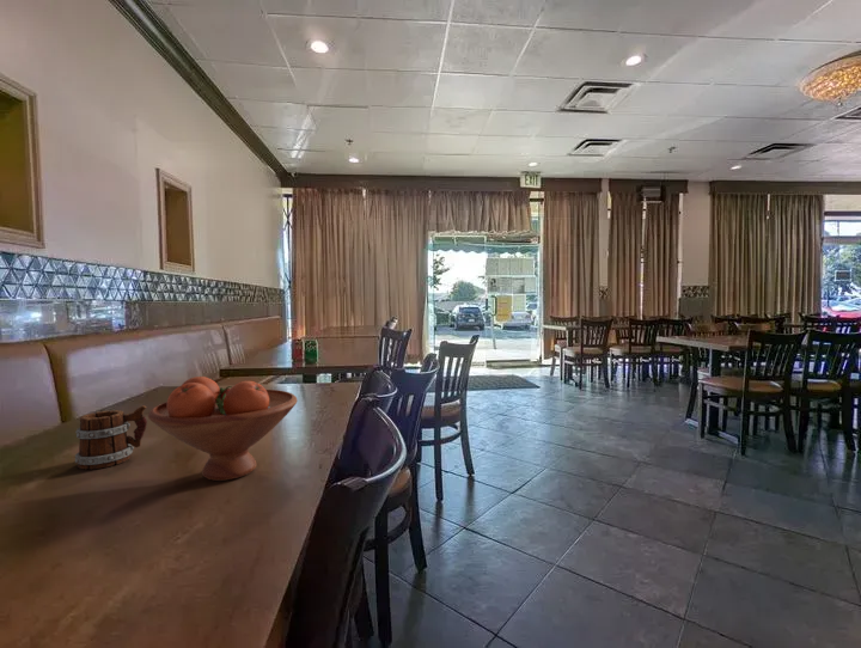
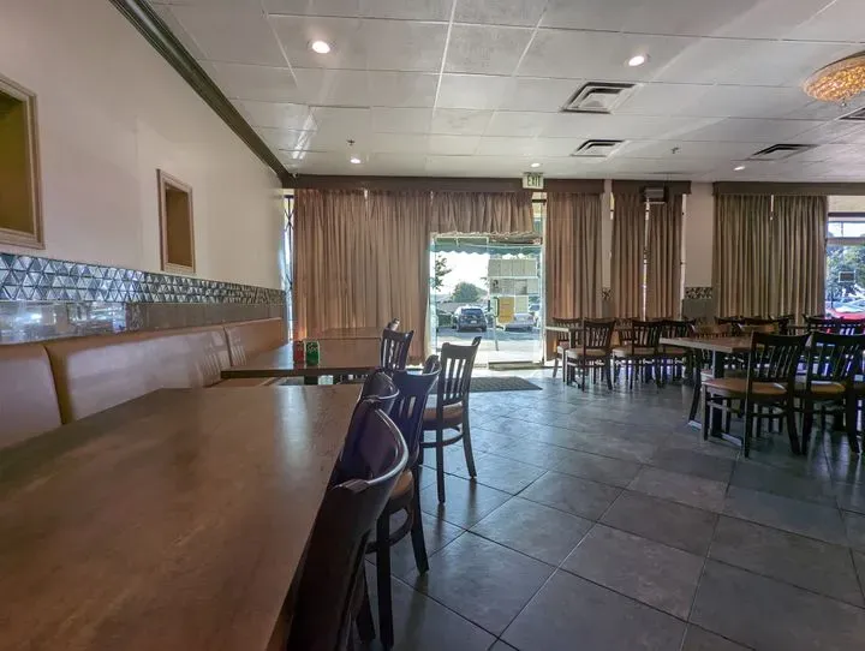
- mug (111, 434)
- fruit bowl (227, 423)
